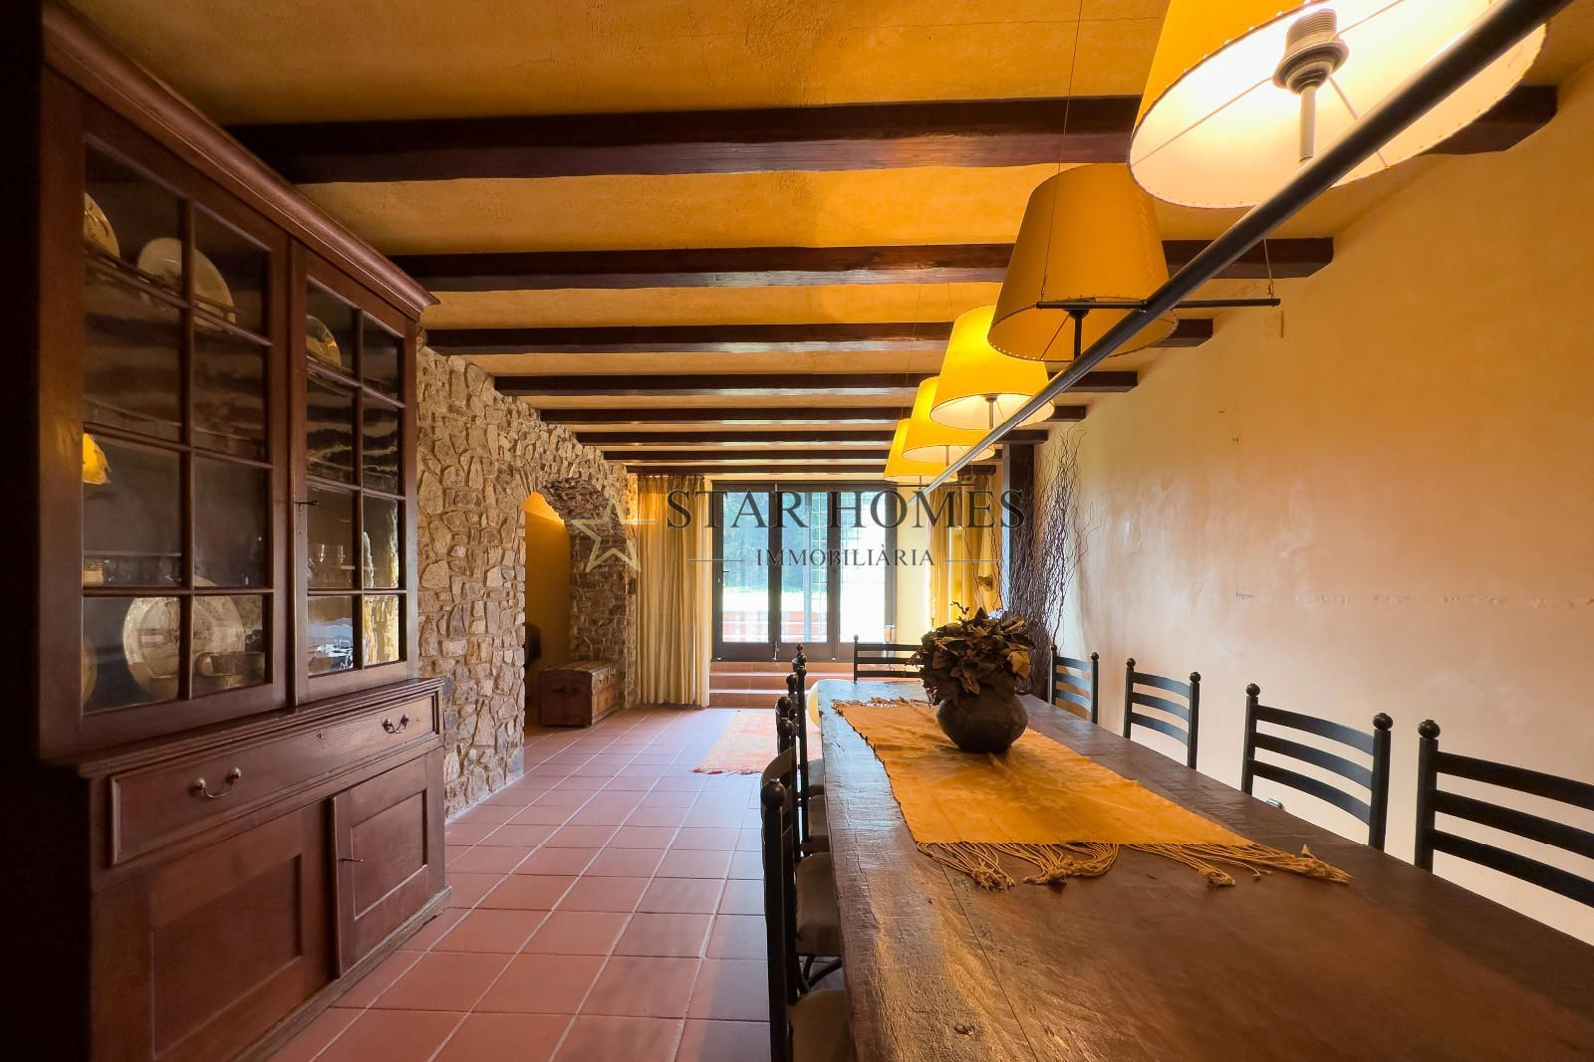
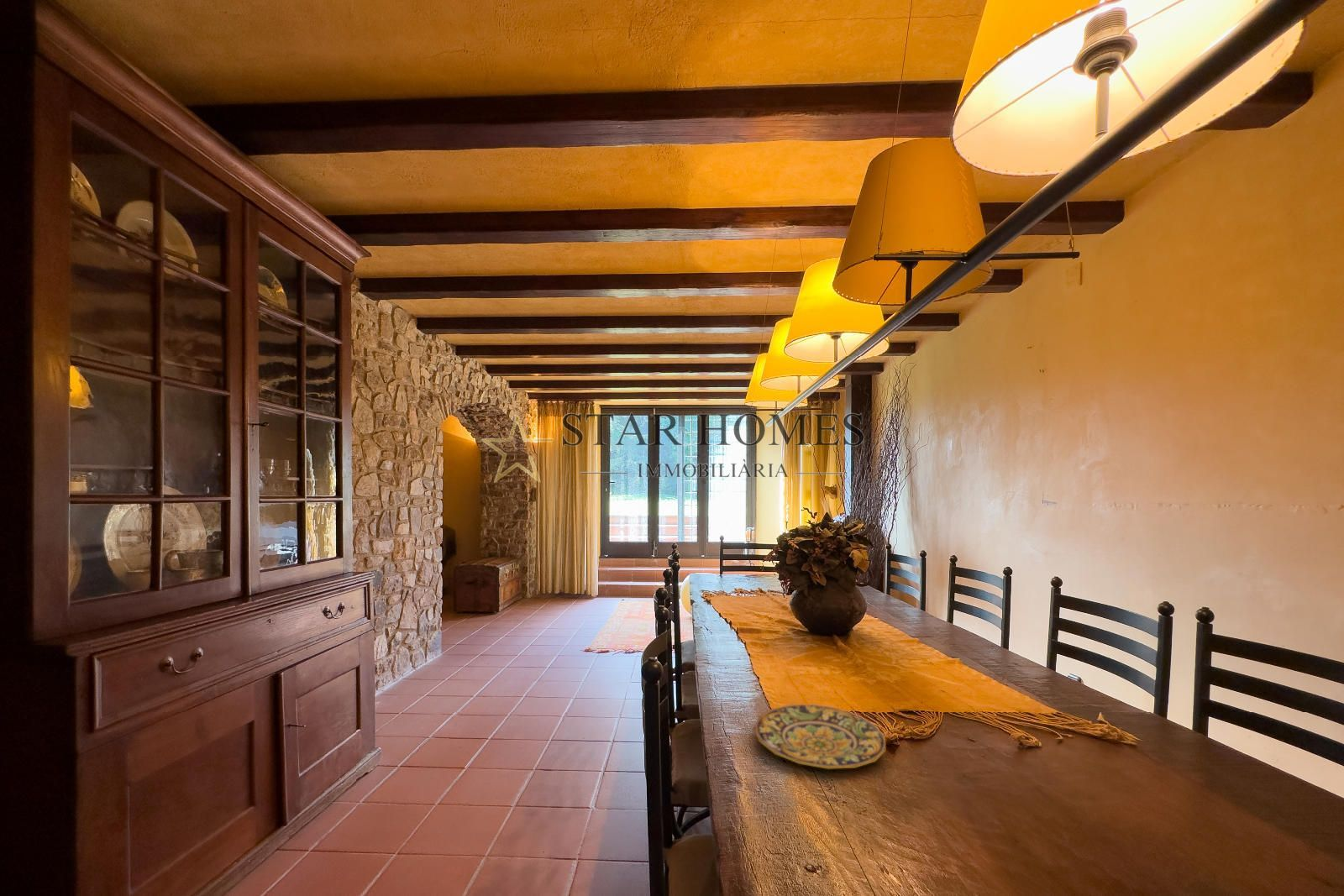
+ plate (818, 738)
